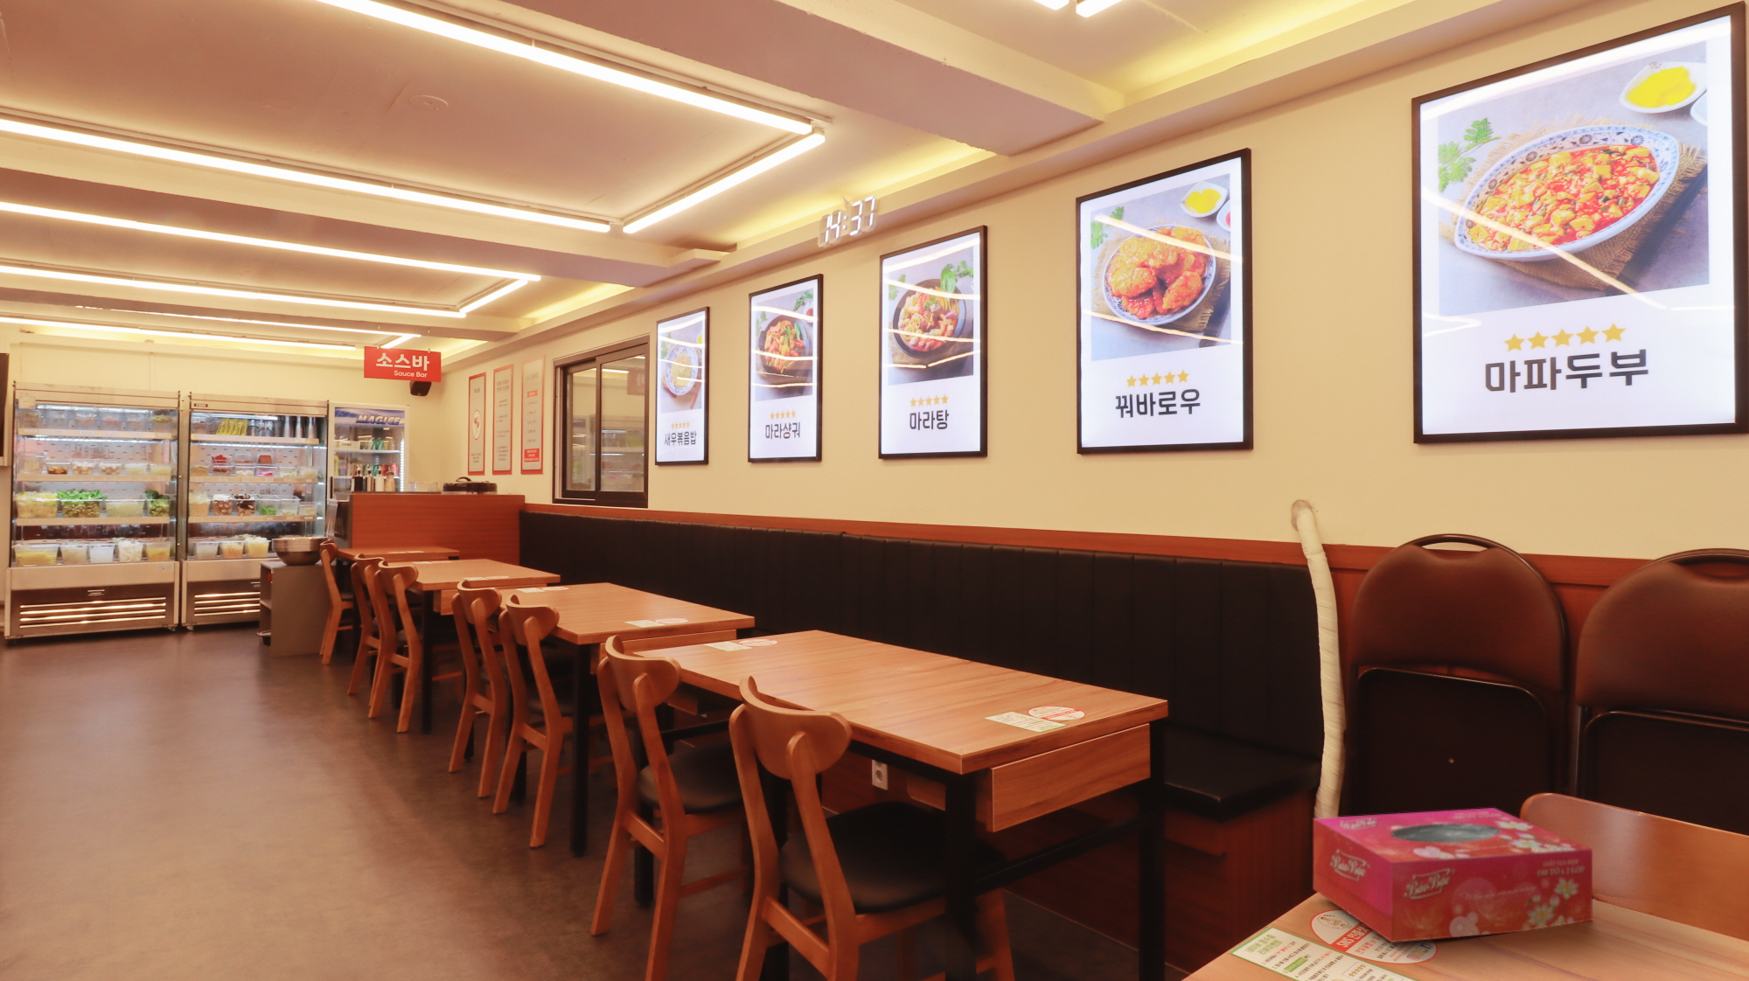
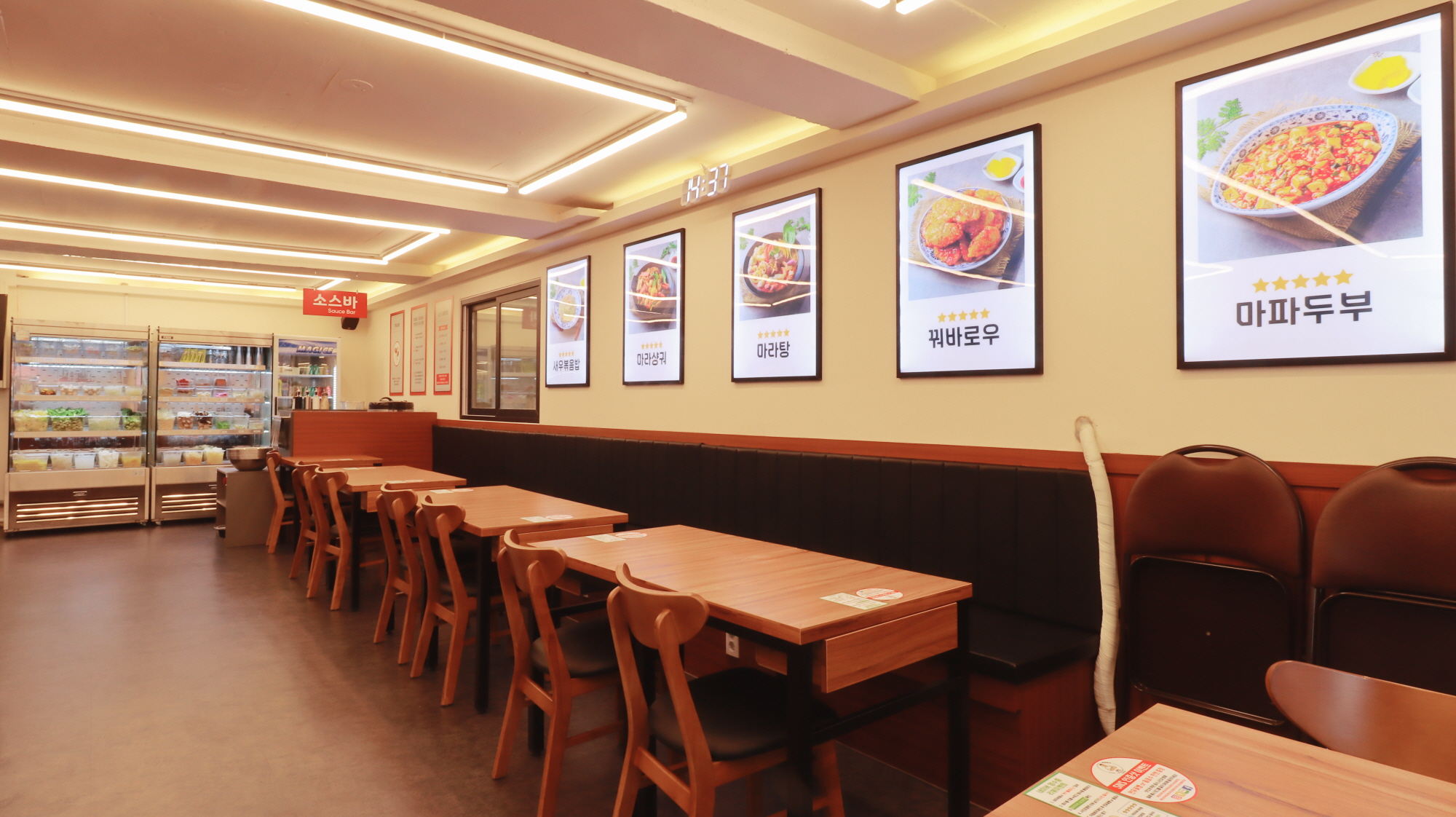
- tissue box (1446, 869)
